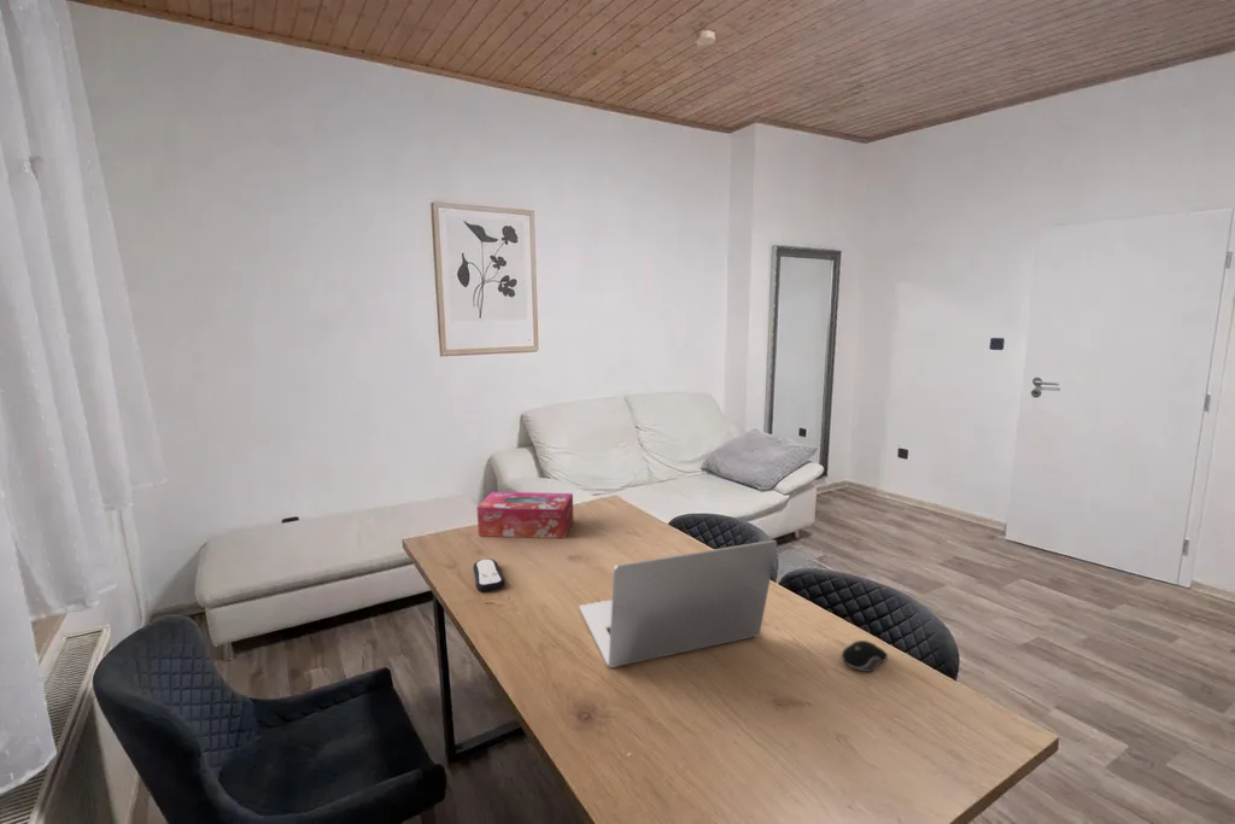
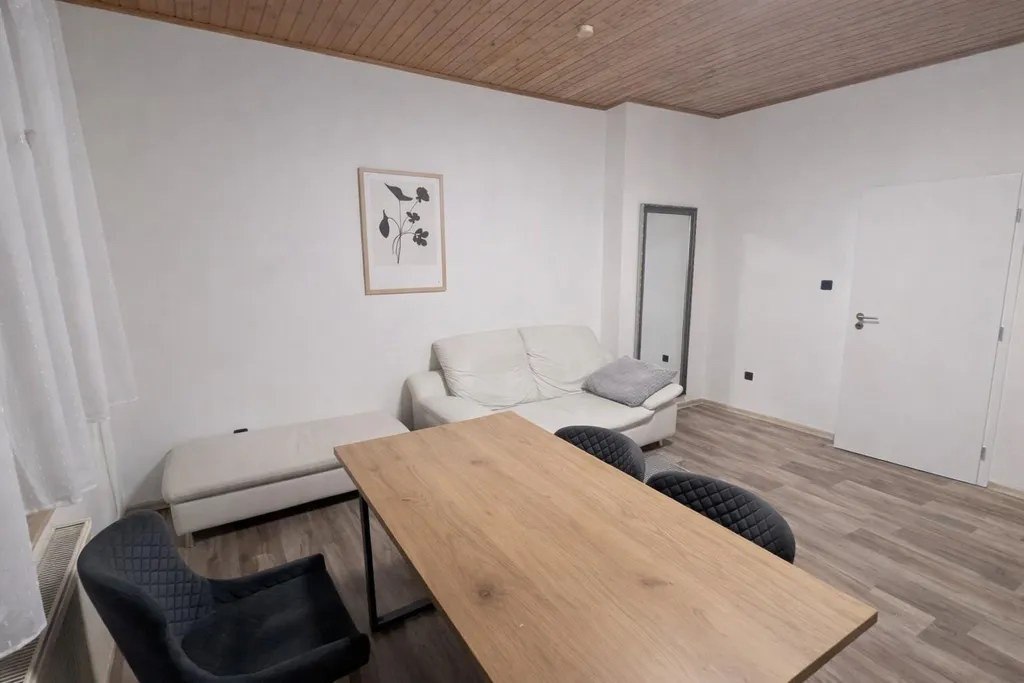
- tissue box (526, 514)
- computer mouse (864, 651)
- remote control (487, 573)
- laptop (668, 577)
